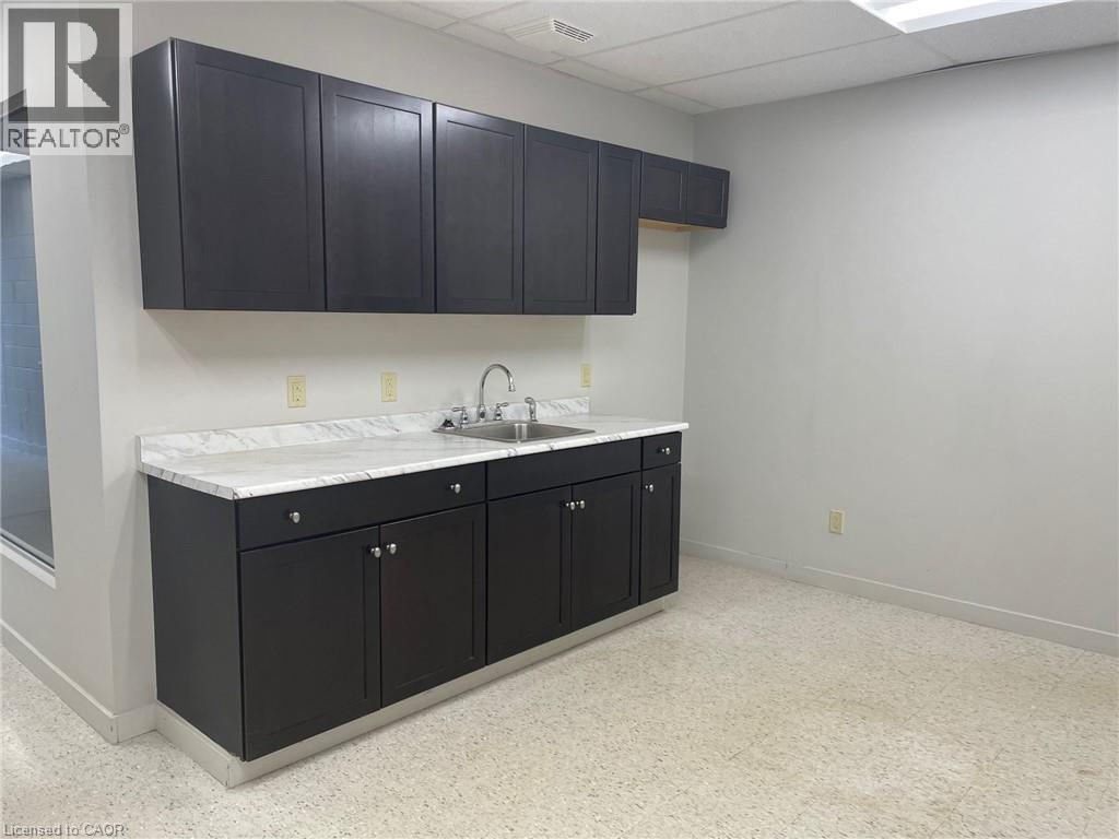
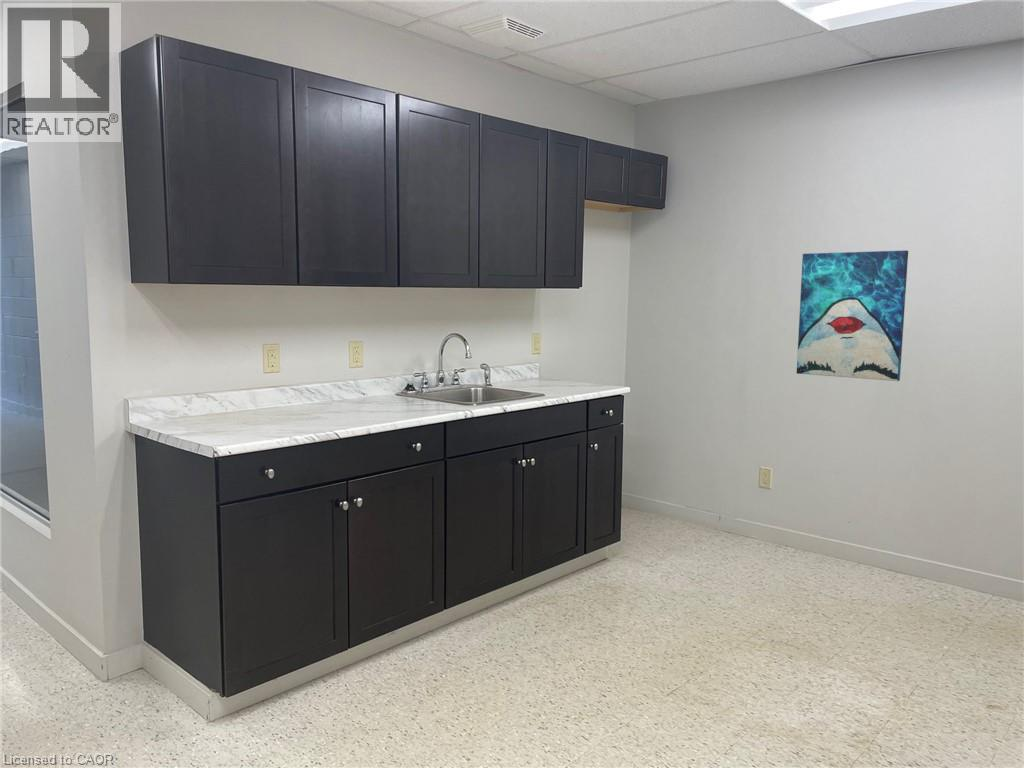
+ wall art (849, 315)
